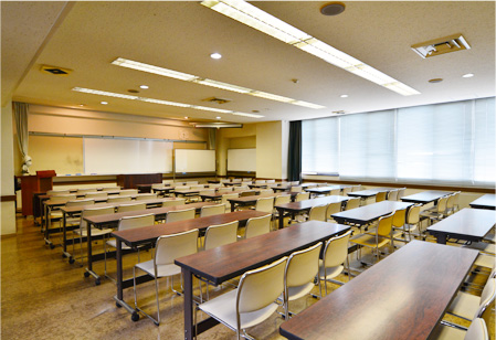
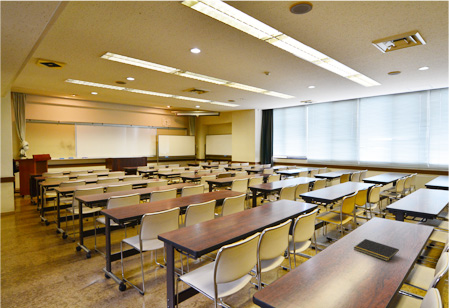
+ notepad (375, 249)
